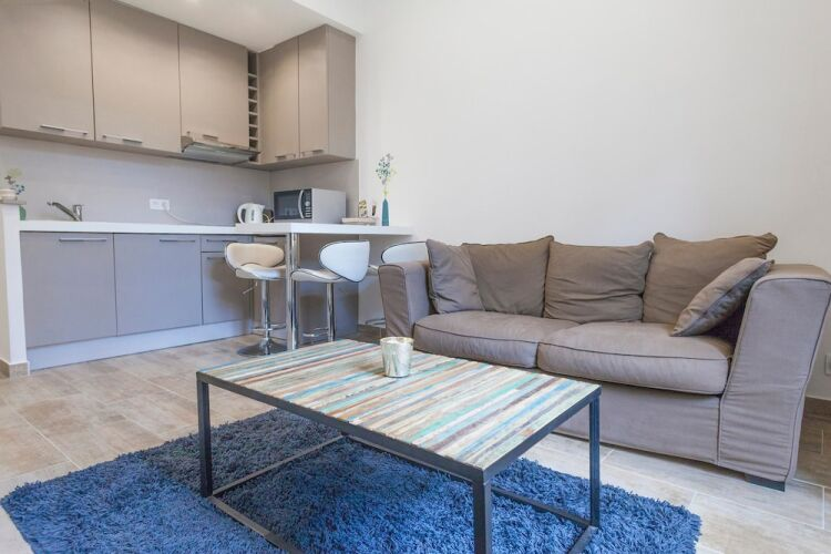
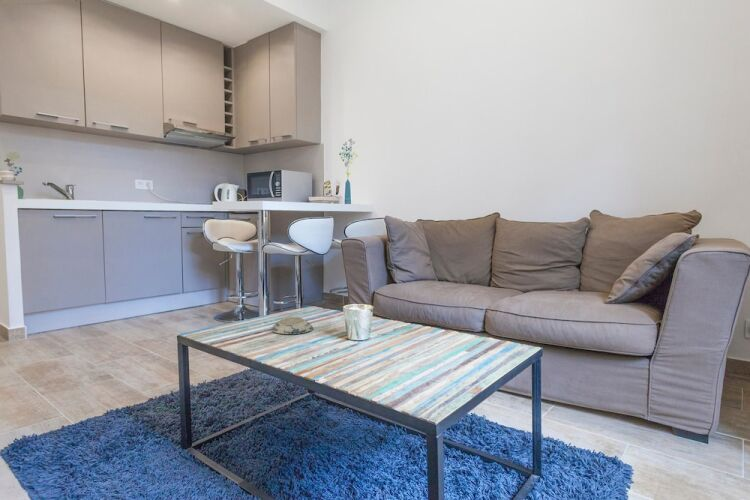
+ decorative bowl (292, 324)
